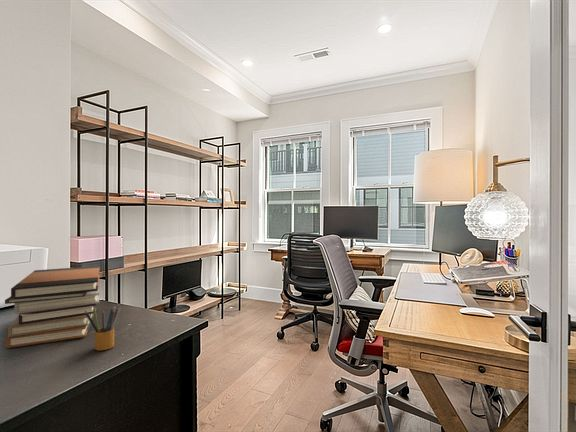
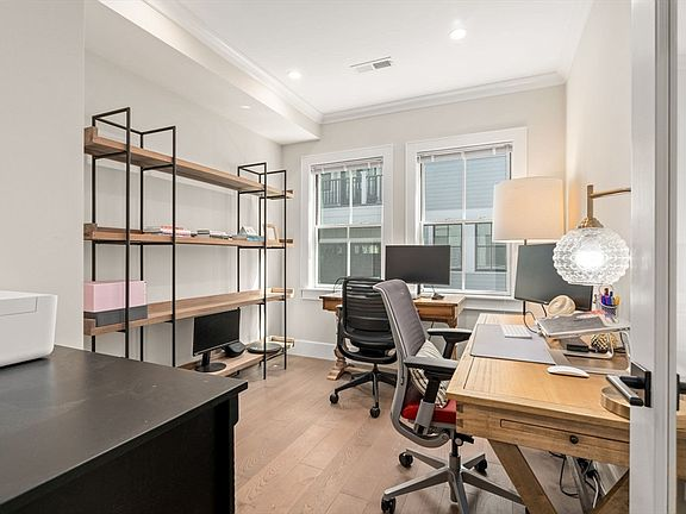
- pencil box (103, 326)
- book stack (61, 299)
